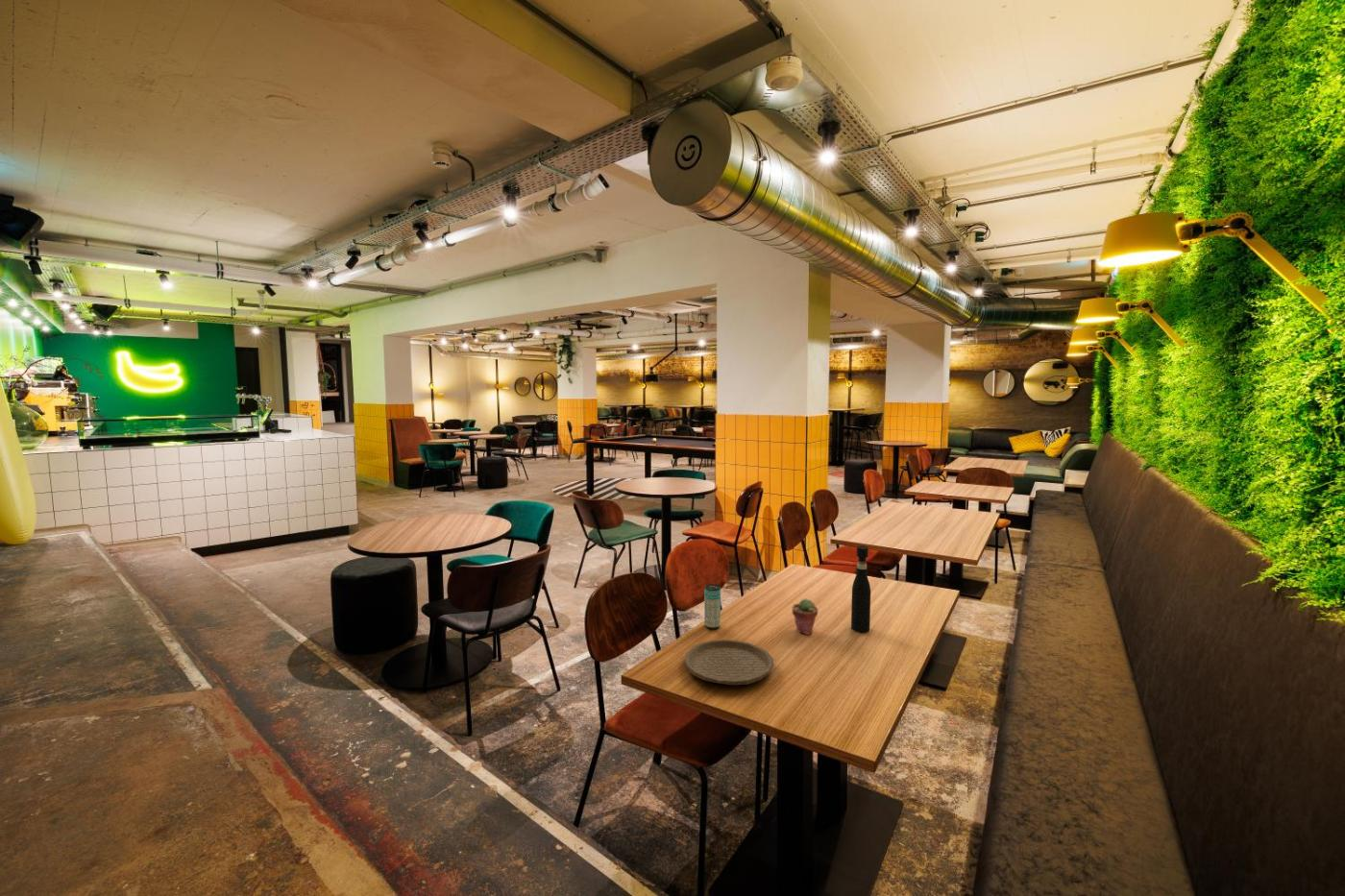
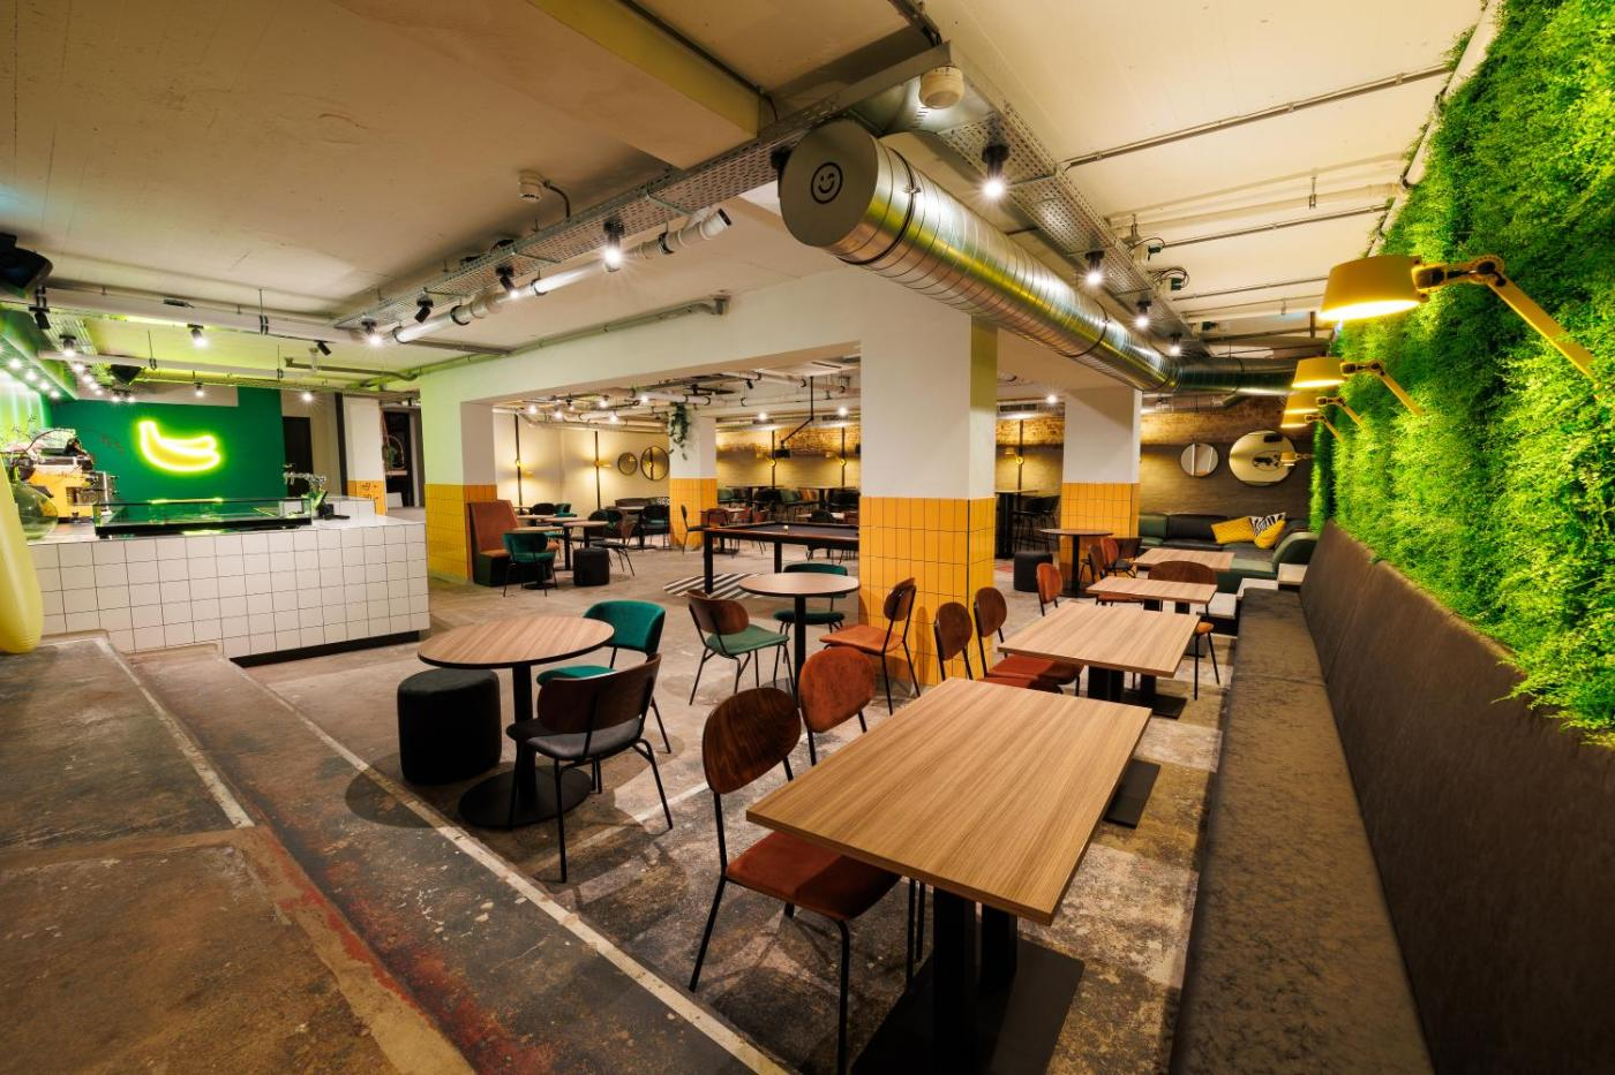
- beverage can (712, 606)
- plate (728, 662)
- potted succulent (804, 614)
- pepper grinder (861, 588)
